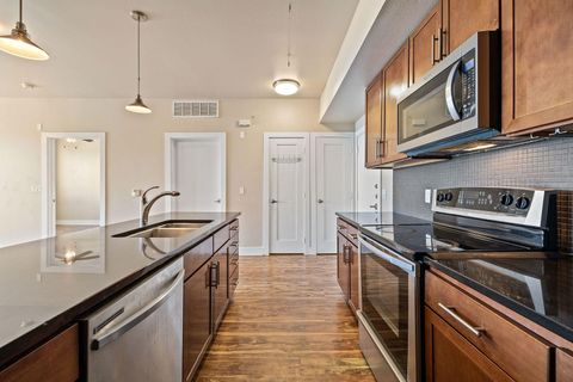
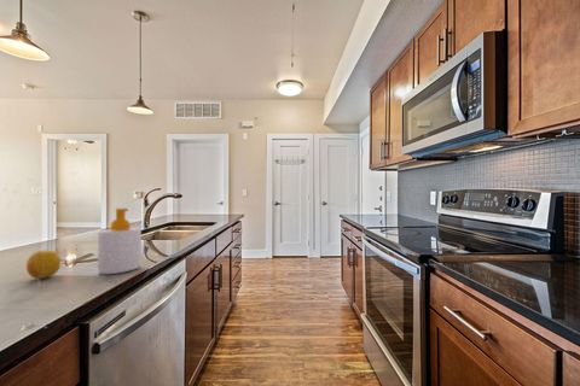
+ soap bottle (120, 239)
+ fruit (44, 263)
